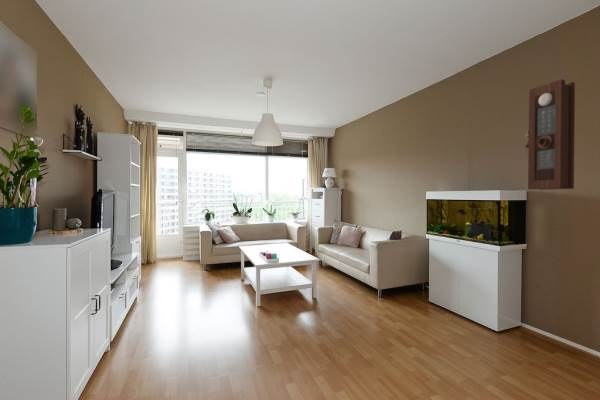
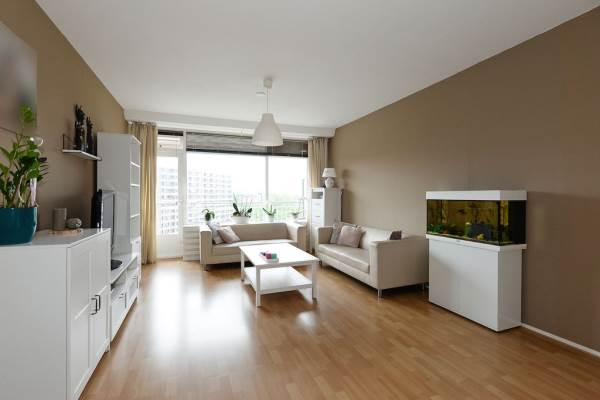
- pendulum clock (544, 138)
